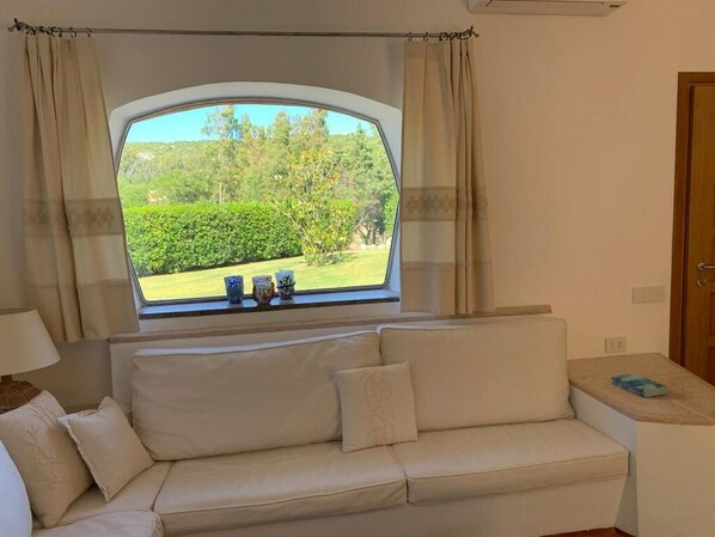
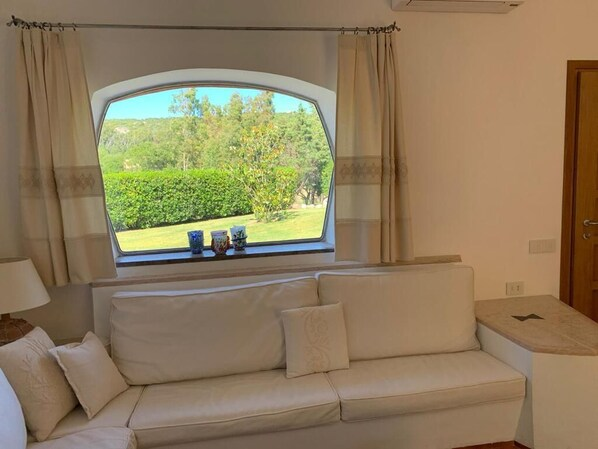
- book (638, 384)
